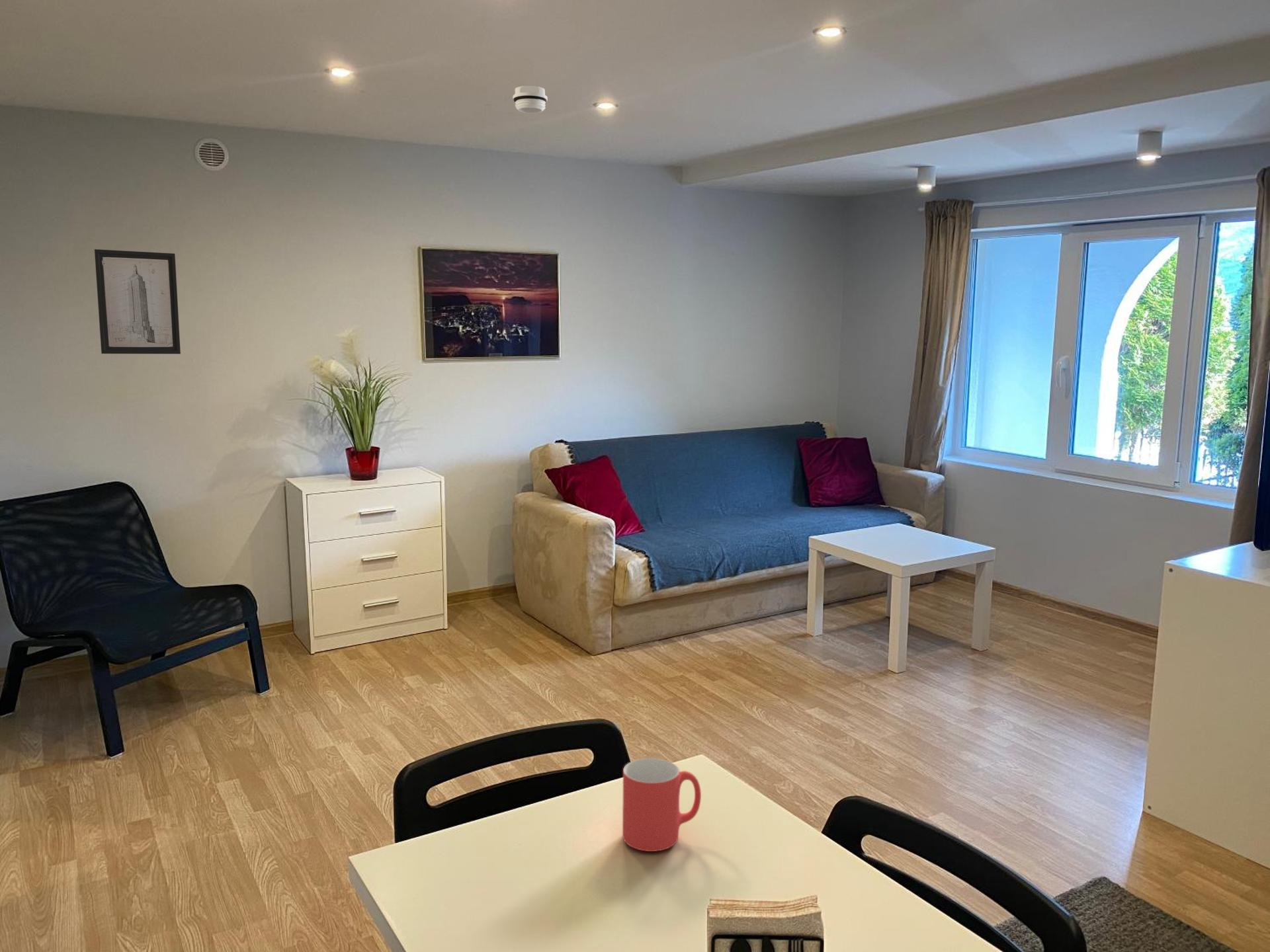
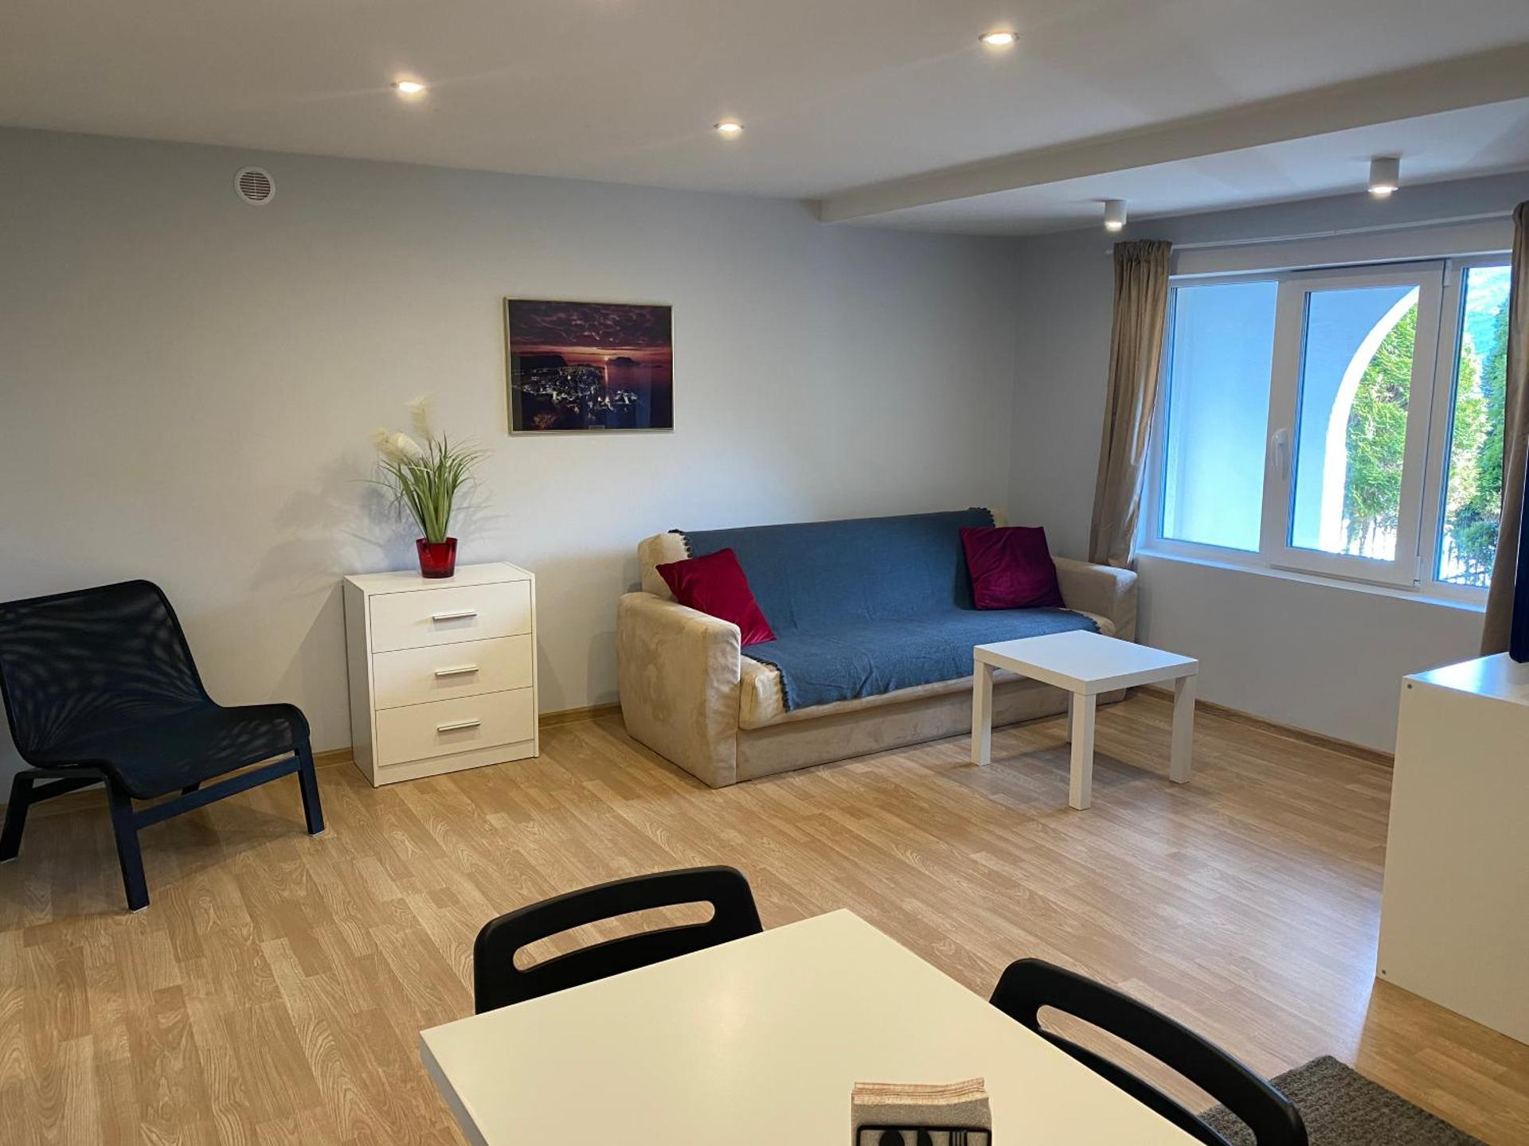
- wall art (138, 303)
- mug (662, 803)
- smoke detector (530, 100)
